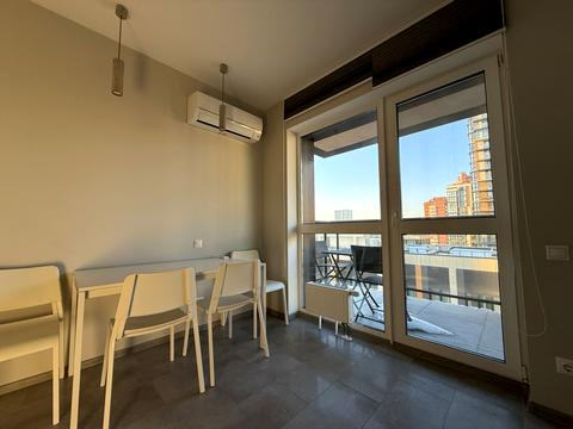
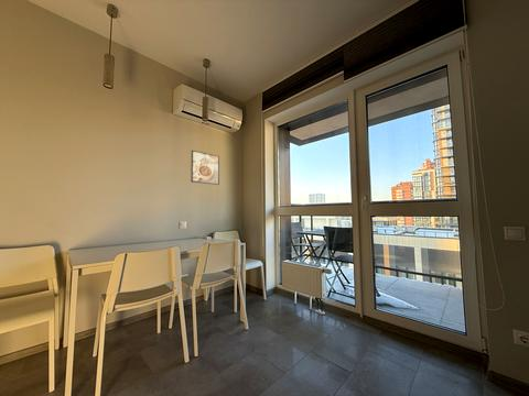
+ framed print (205, 167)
